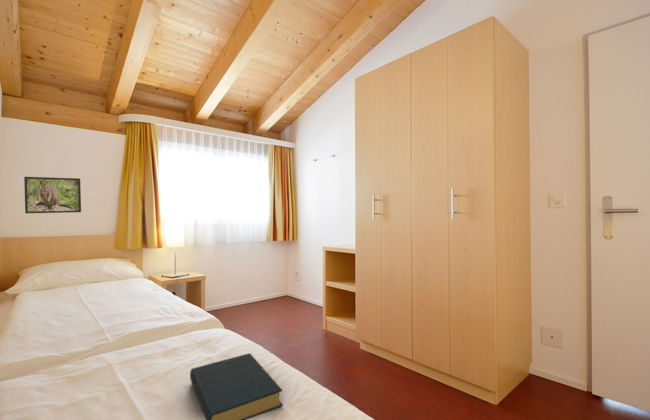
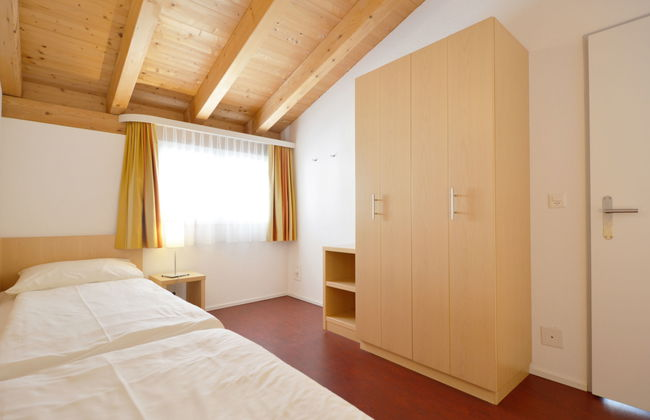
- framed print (53, 195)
- hardback book (233, 386)
